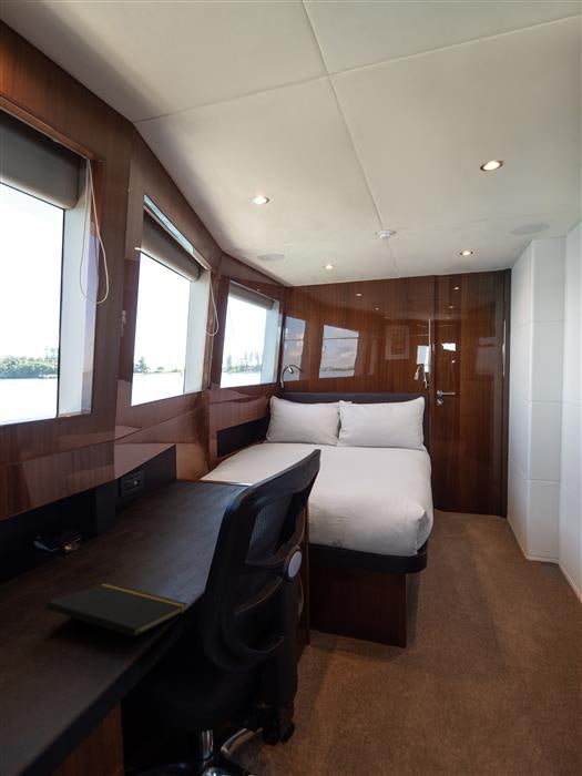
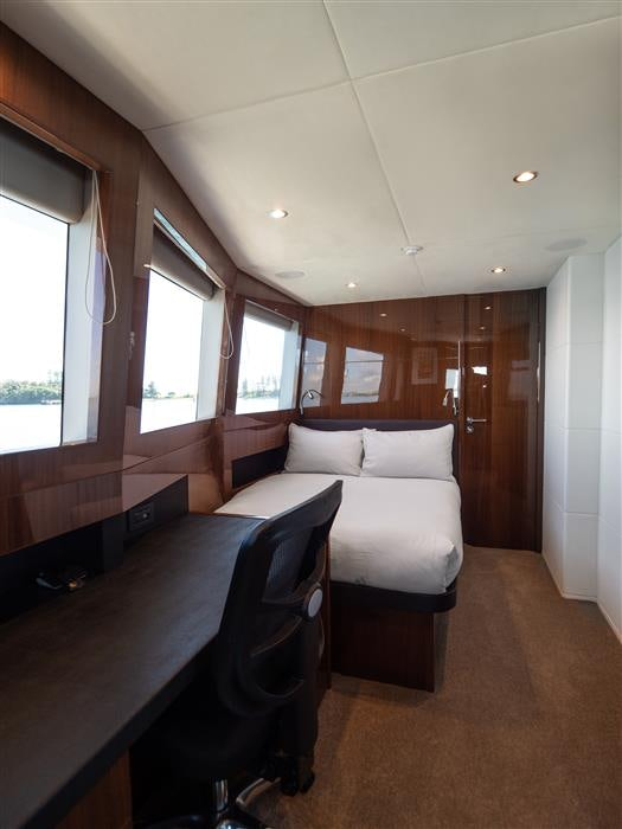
- notepad (119, 605)
